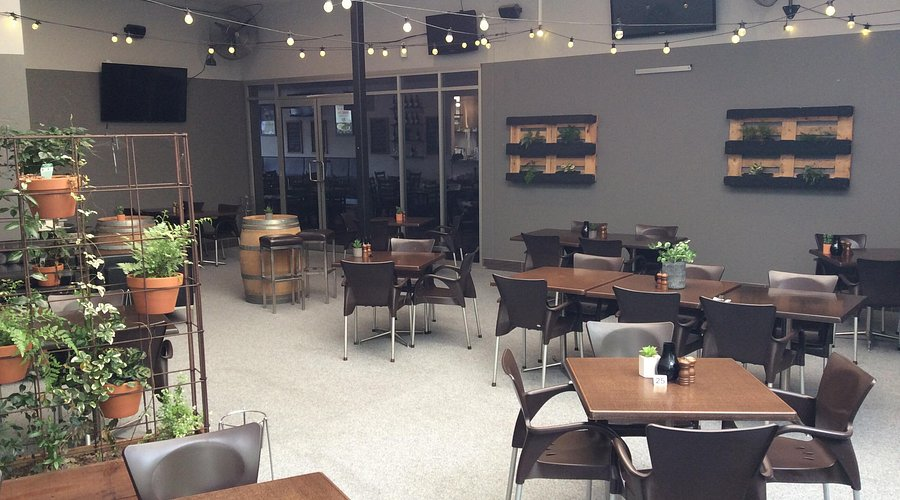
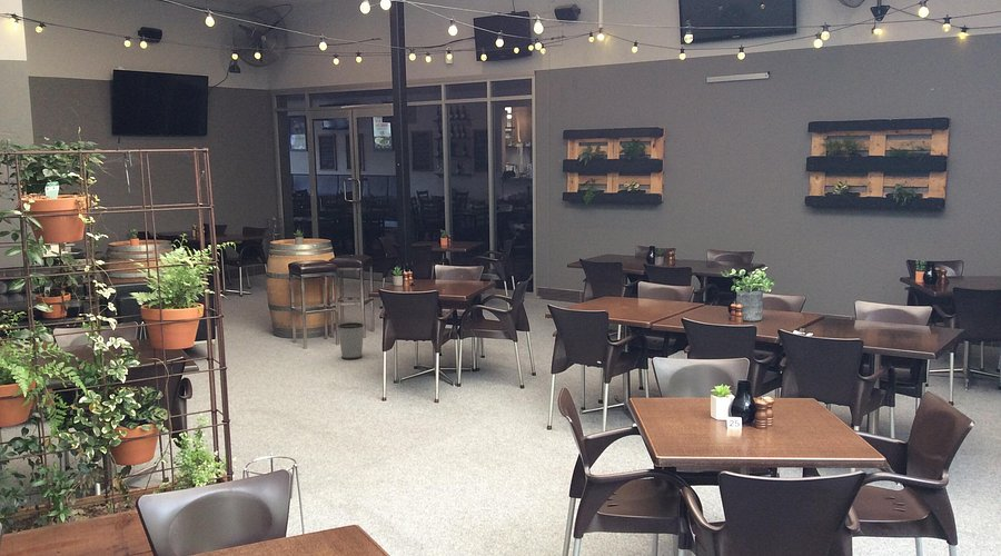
+ wastebasket (350, 340)
